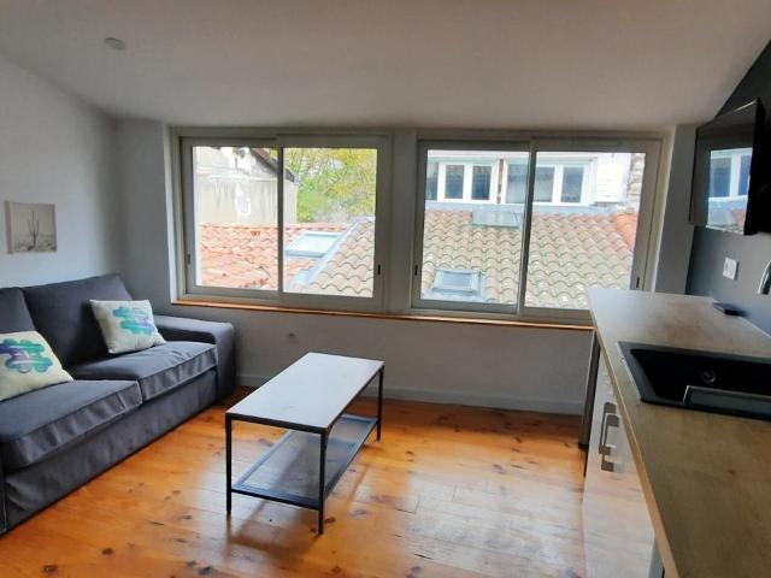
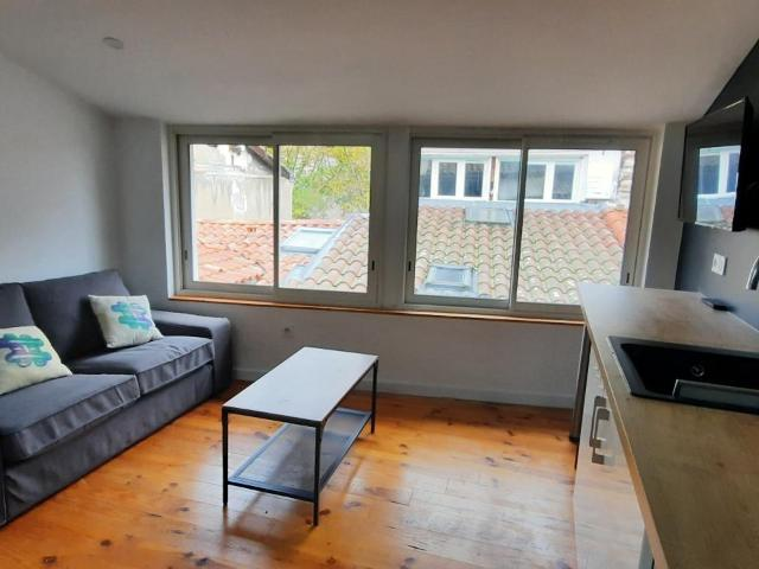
- wall art (31, 228)
